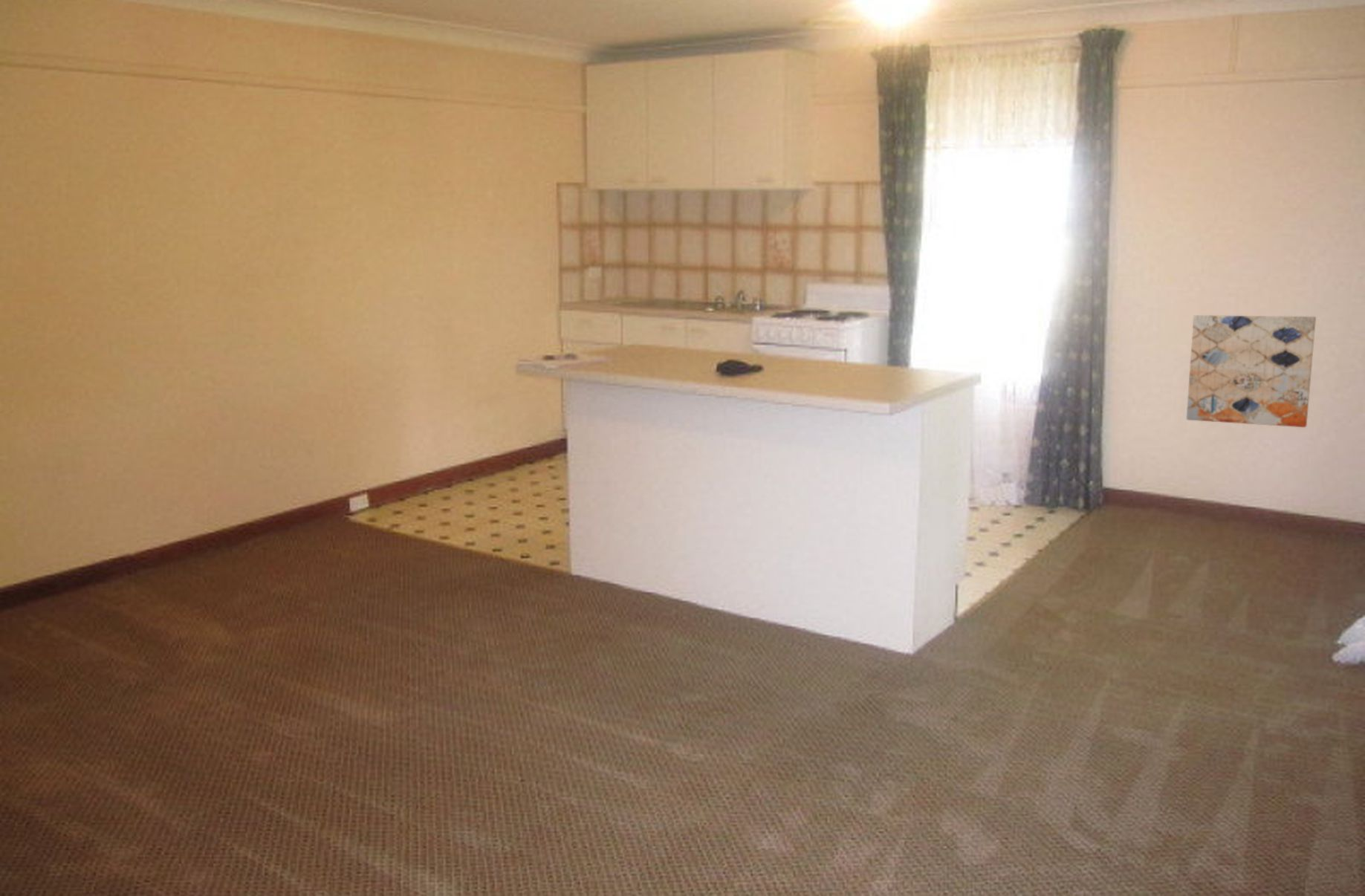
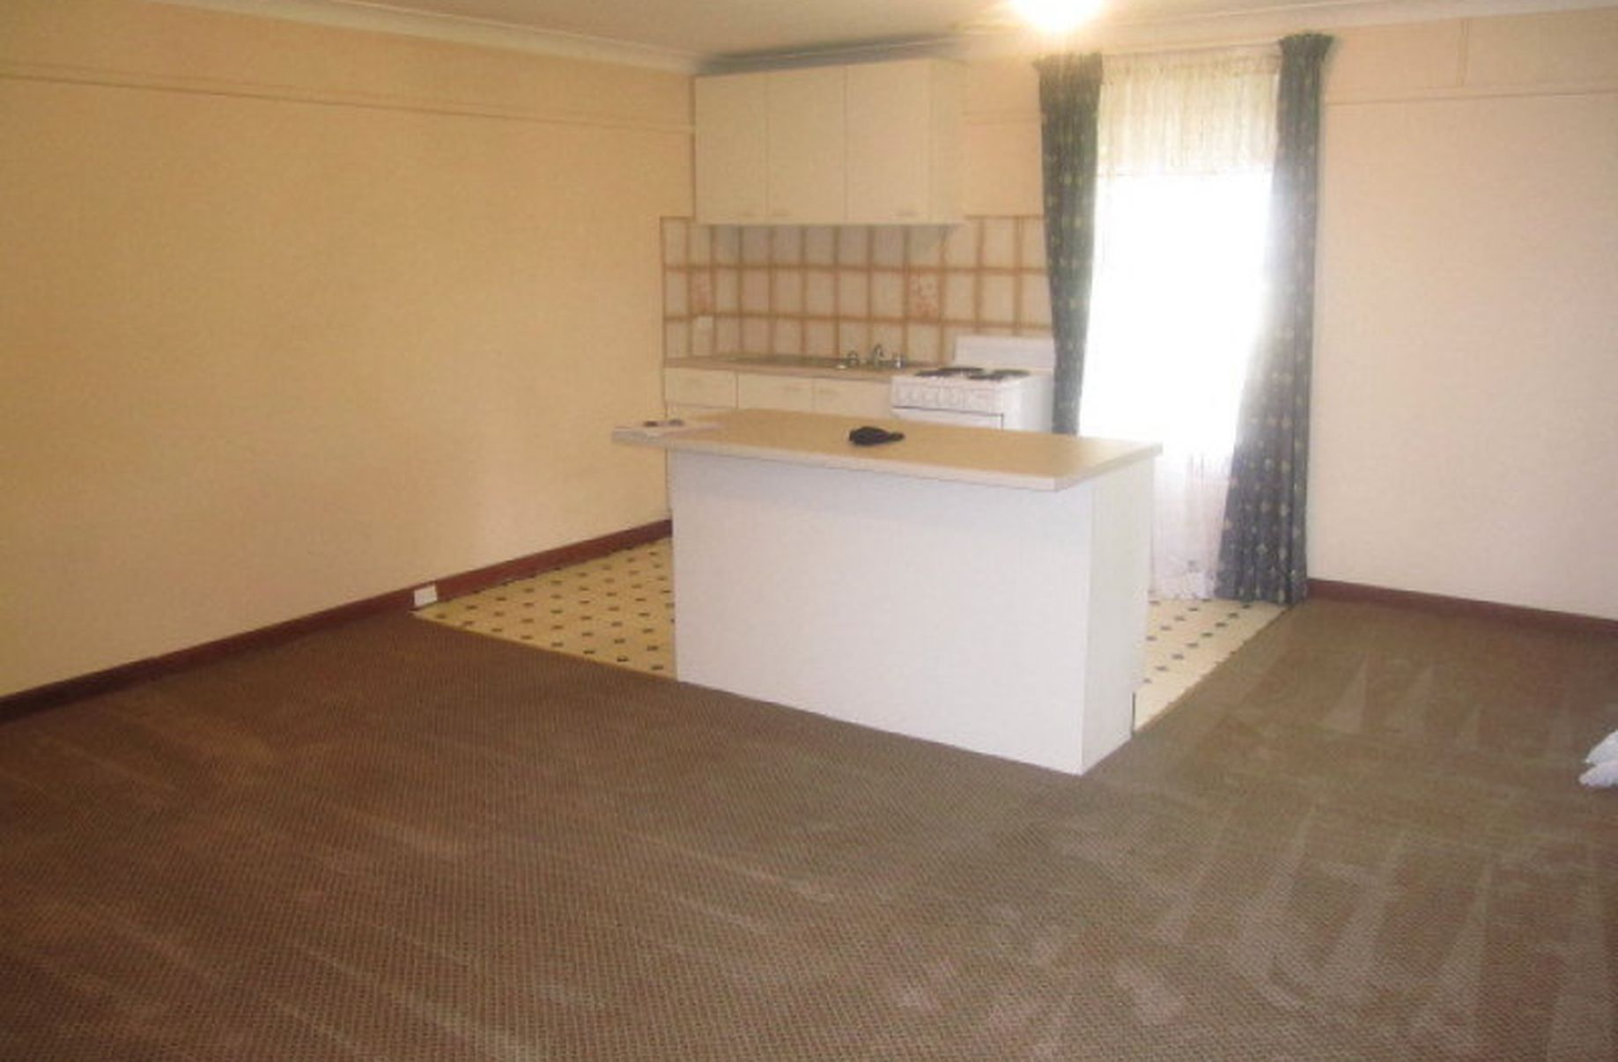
- wall art (1248, 370)
